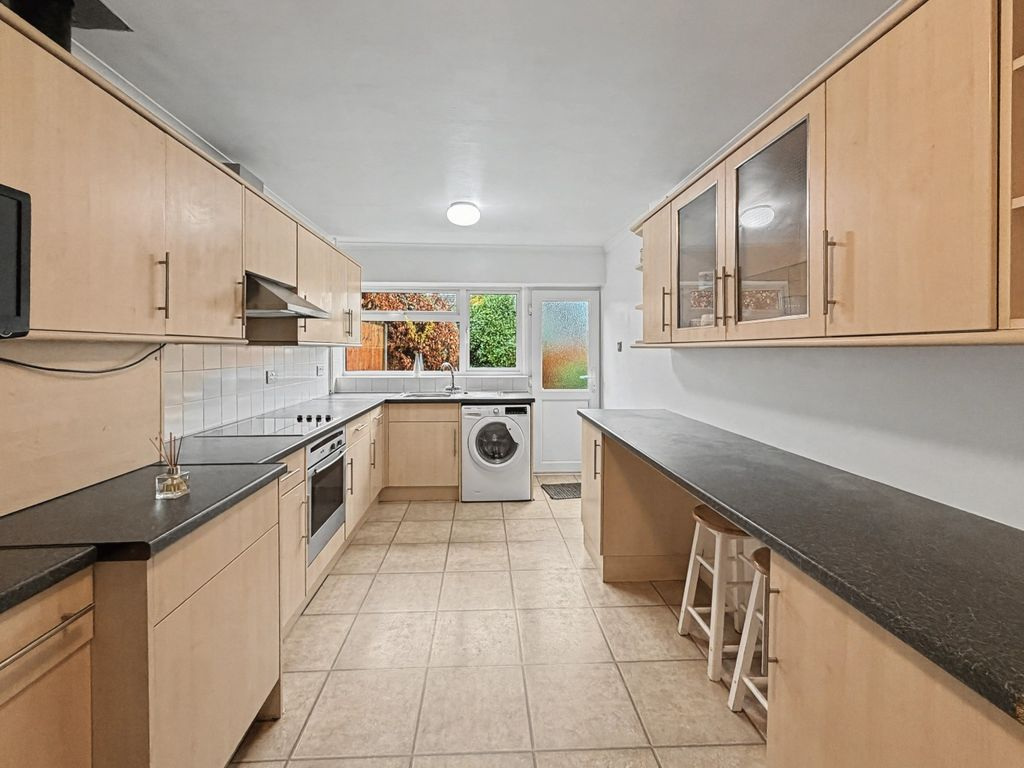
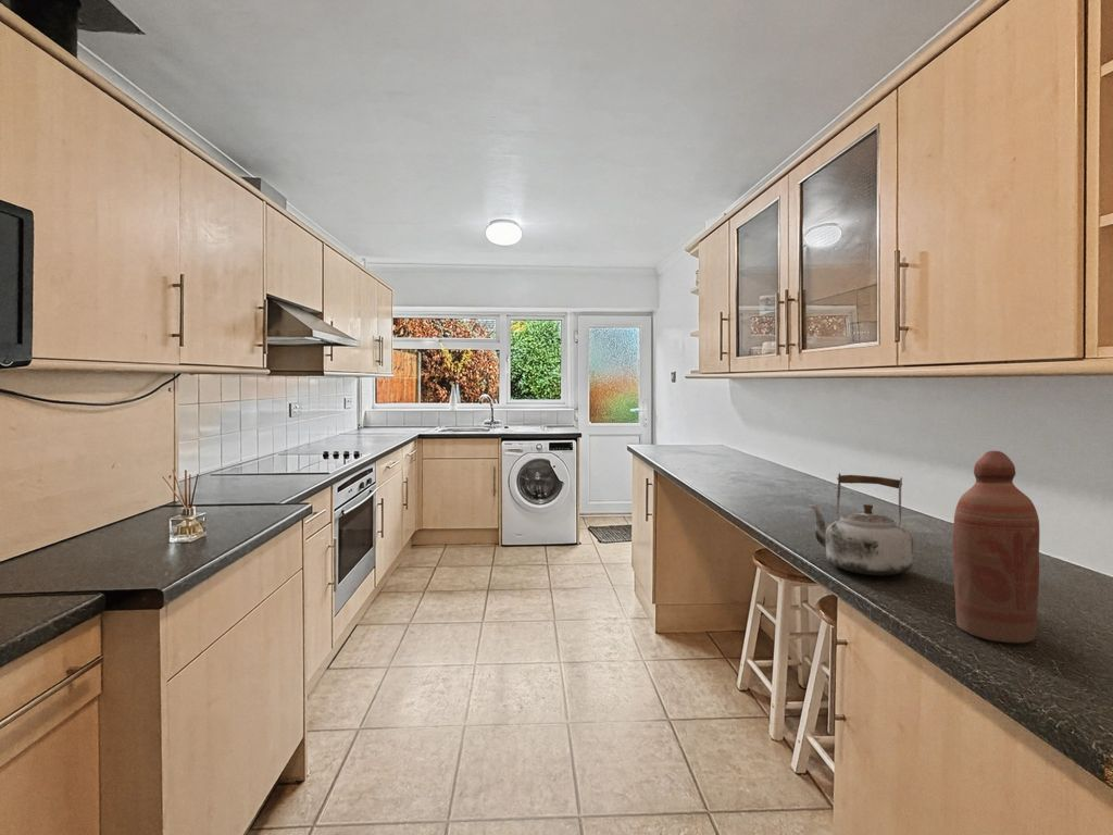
+ bottle (995, 541)
+ kettle (856, 520)
